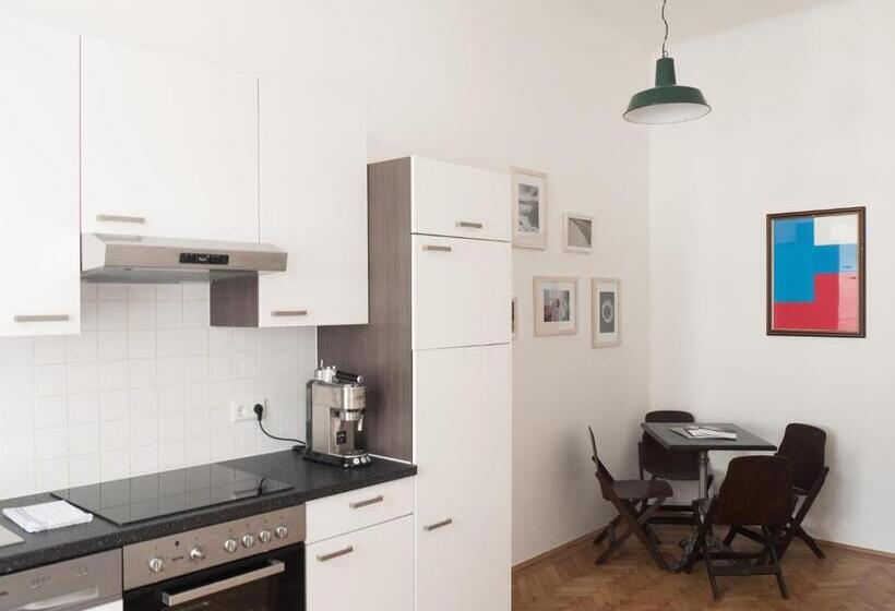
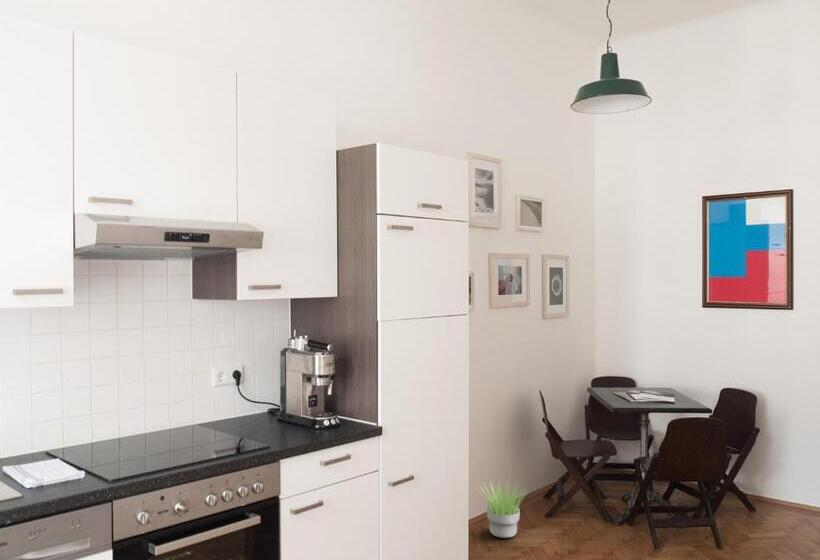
+ potted plant (503, 510)
